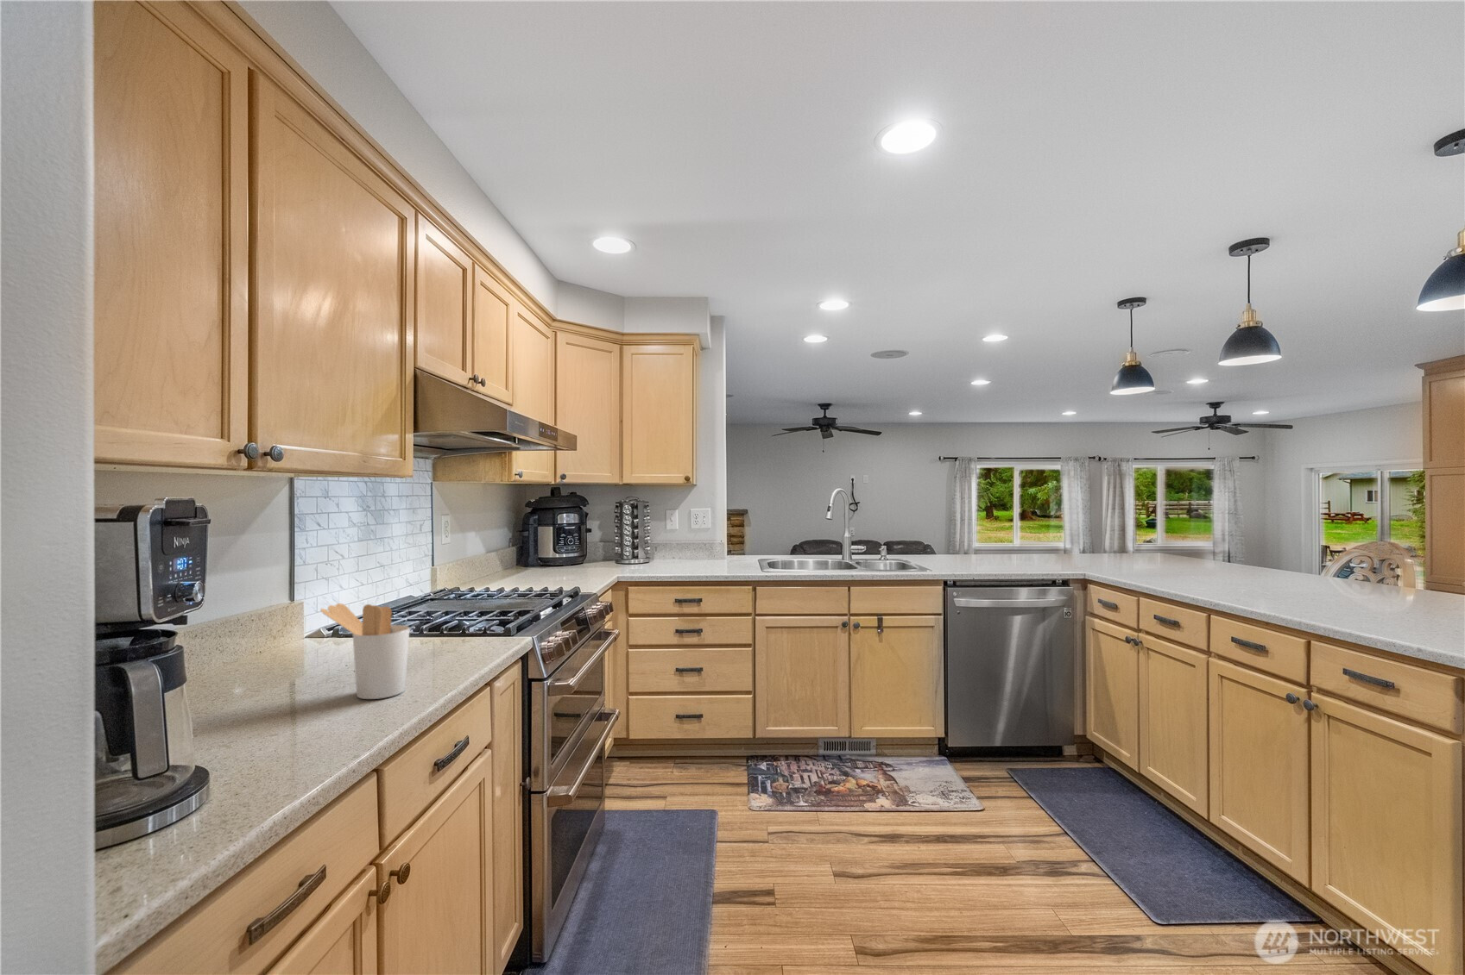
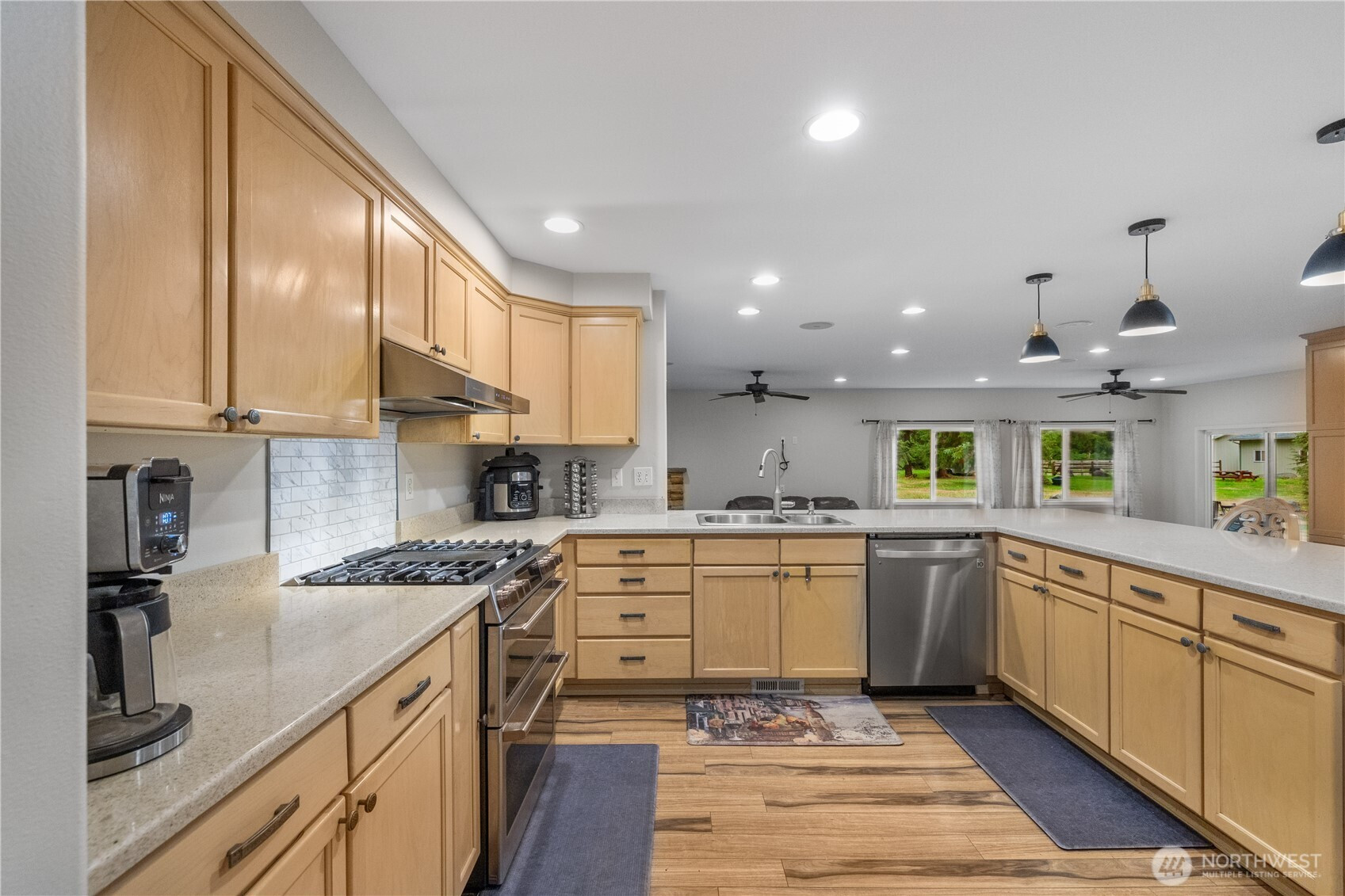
- utensil holder (366, 646)
